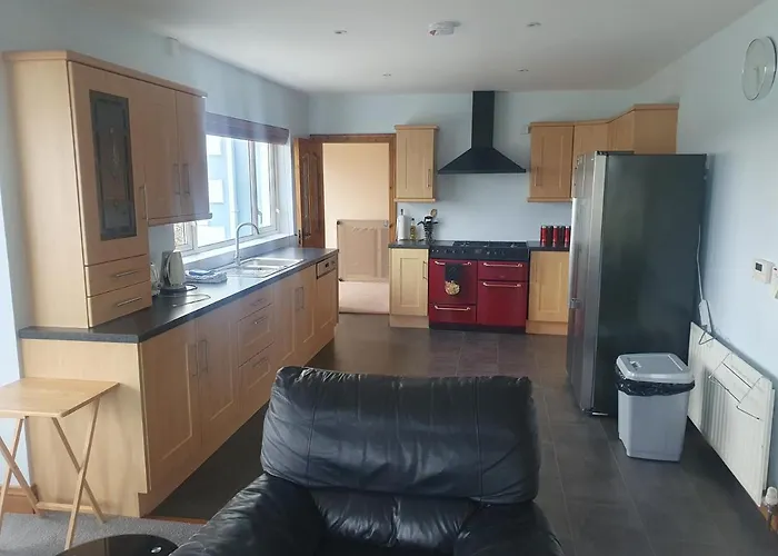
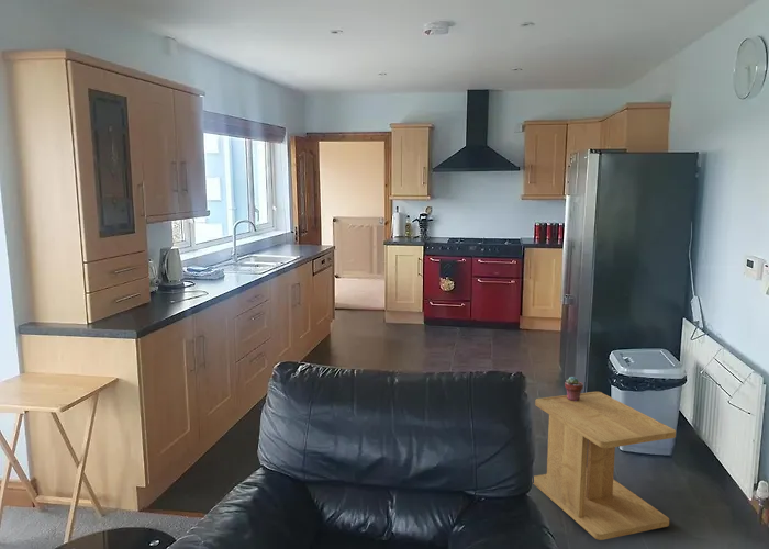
+ side table (598, 459)
+ potted succulent (573, 386)
